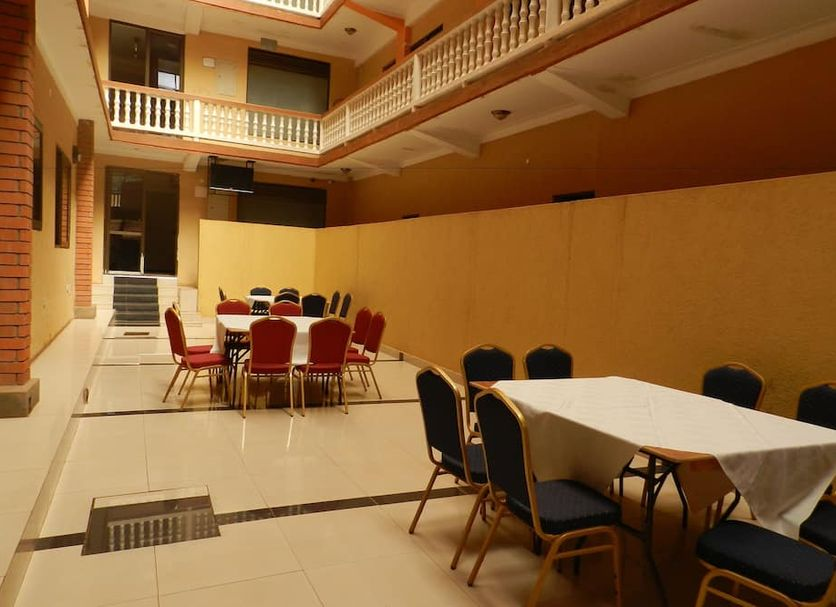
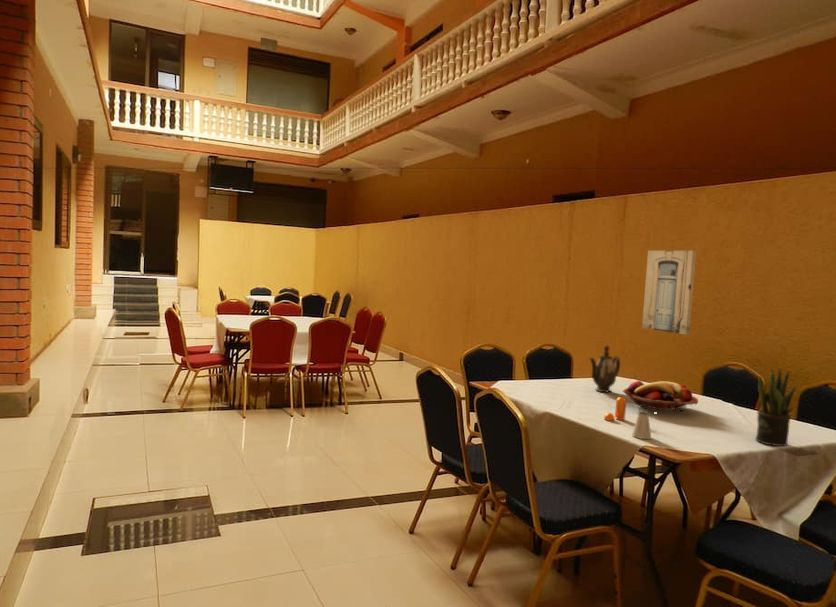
+ saltshaker (642, 424)
+ teapot (604, 368)
+ wall art (667, 291)
+ potted plant (773, 406)
+ pepper shaker (616, 408)
+ fruit basket (661, 394)
